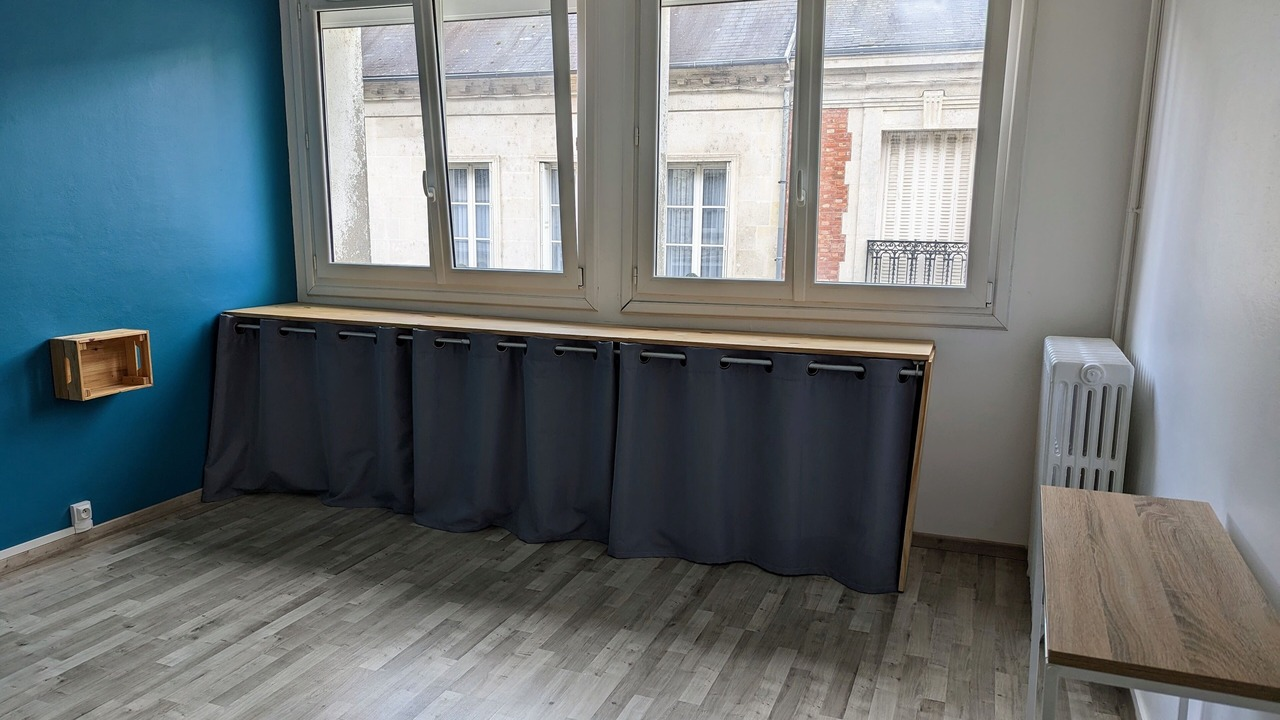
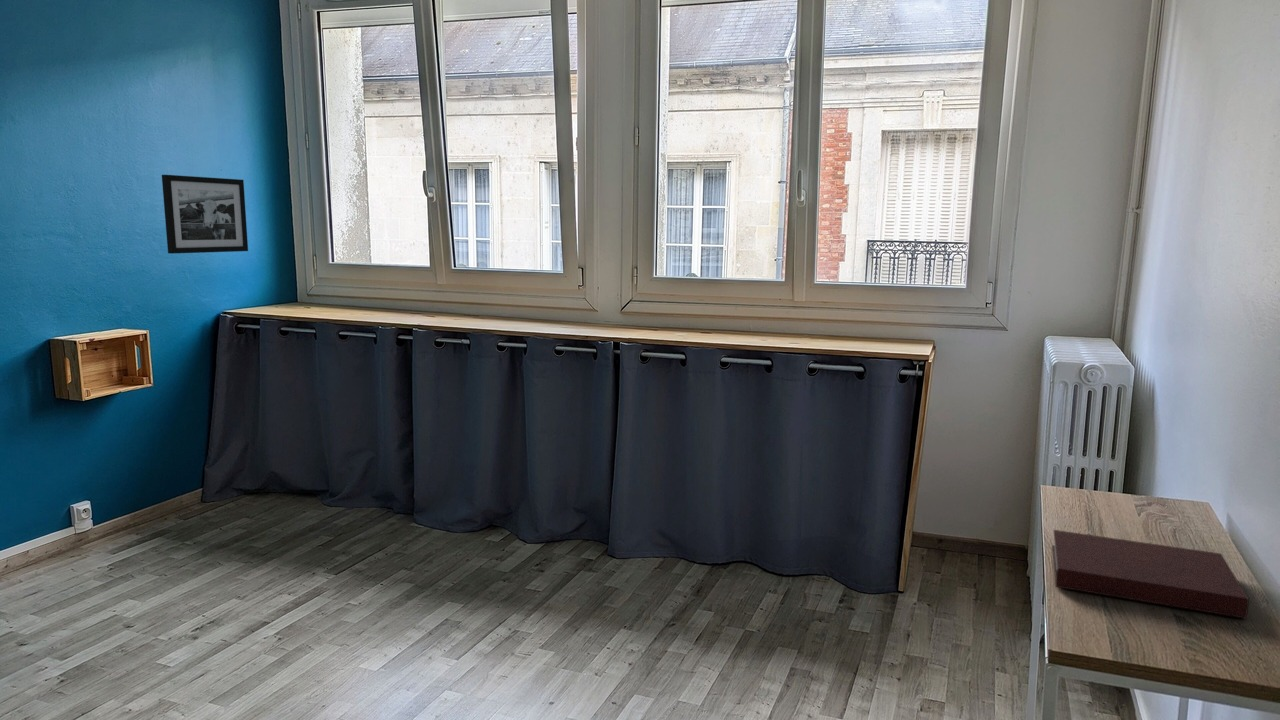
+ notebook (1140, 570)
+ picture frame (207, 215)
